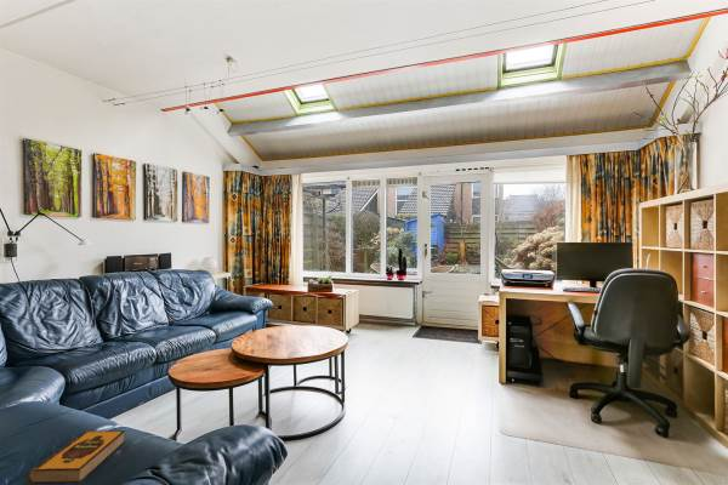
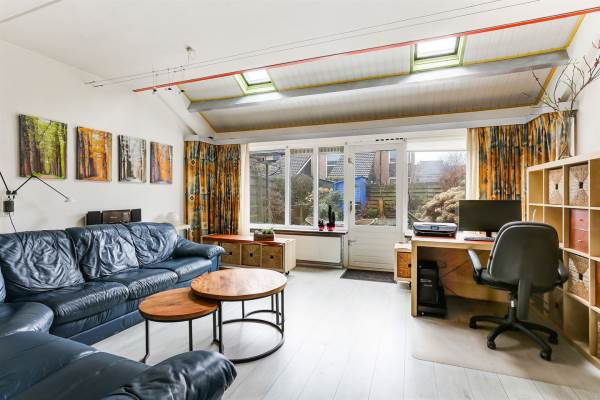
- hardback book (80, 453)
